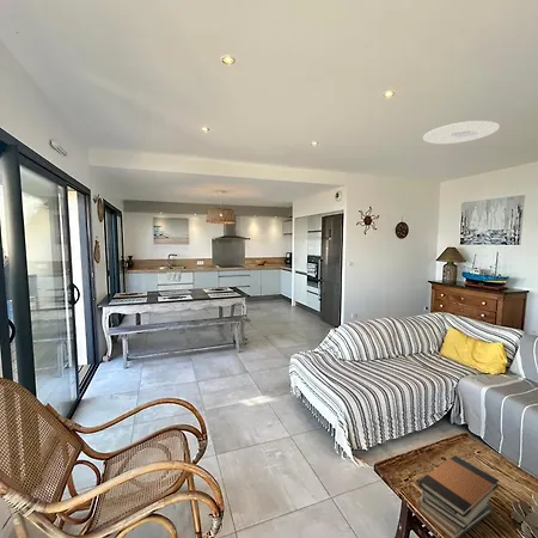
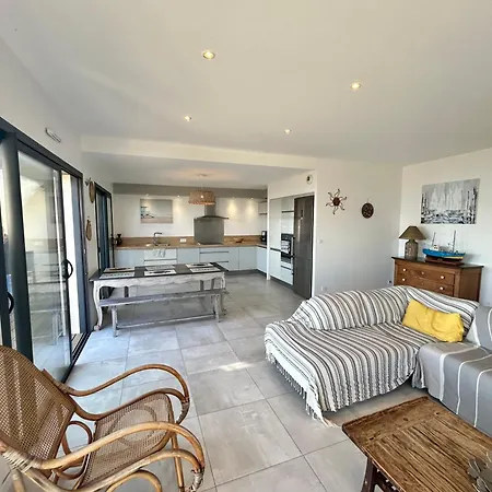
- ceiling light (459, 130)
- book stack (457, 495)
